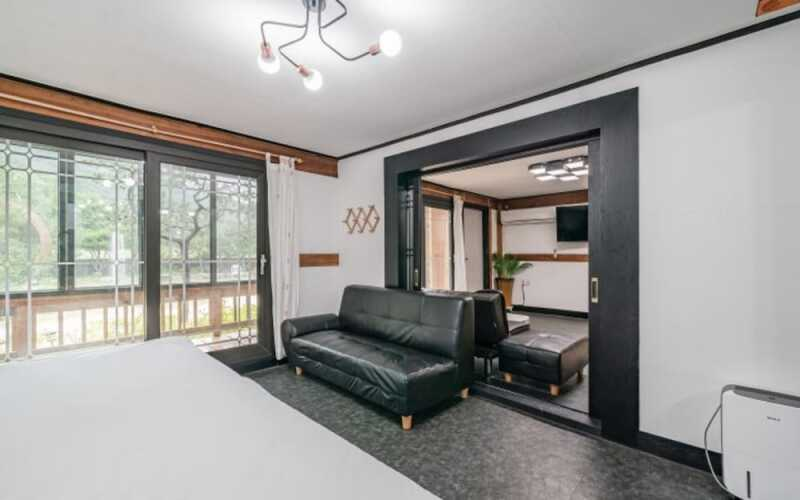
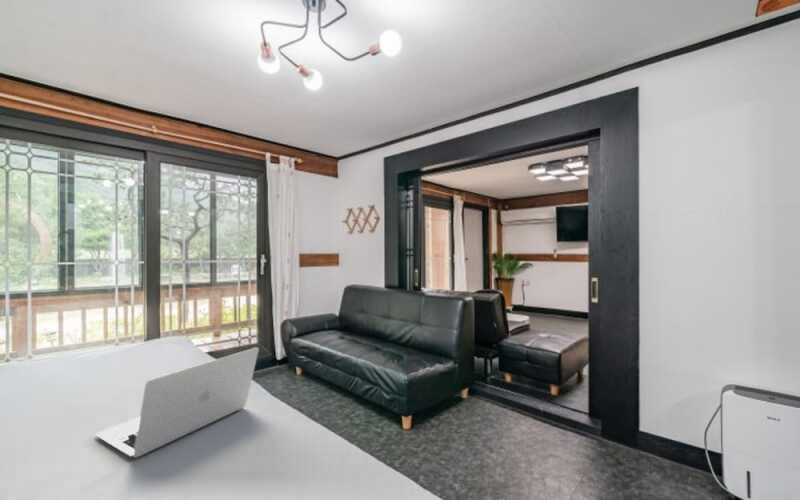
+ laptop (182, 388)
